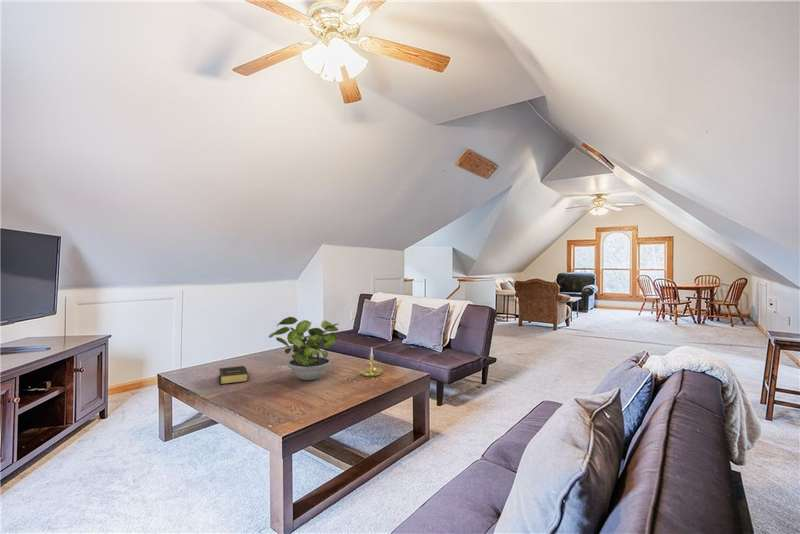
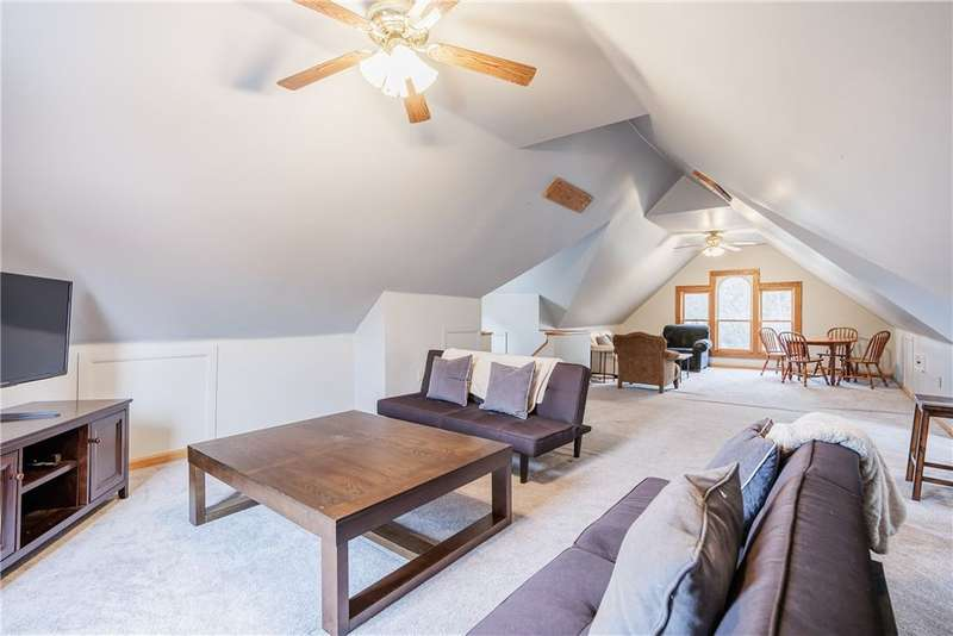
- potted plant (306, 346)
- book (233, 374)
- candle holder (372, 360)
